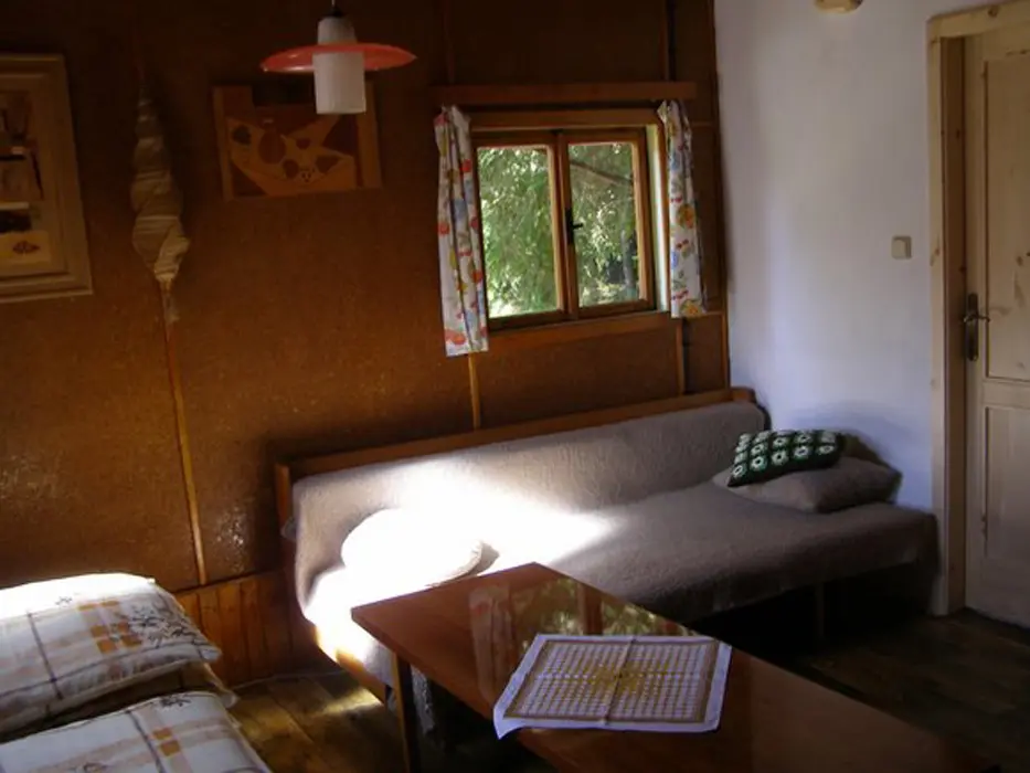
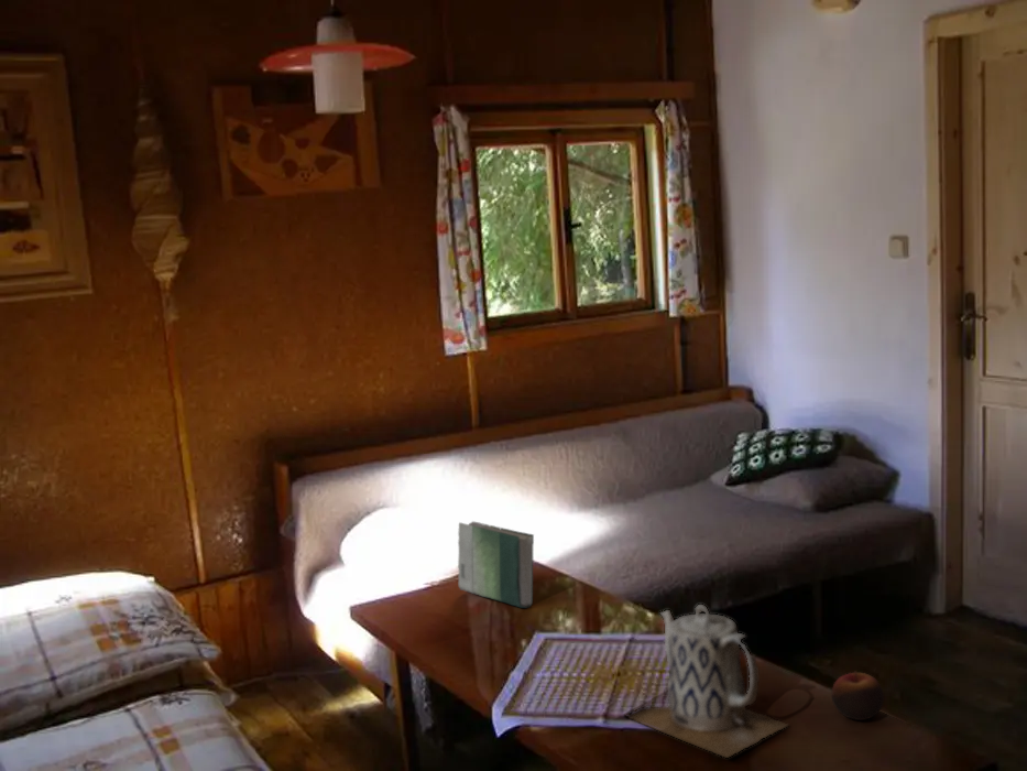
+ apple (856, 694)
+ book (494, 563)
+ teapot (701, 664)
